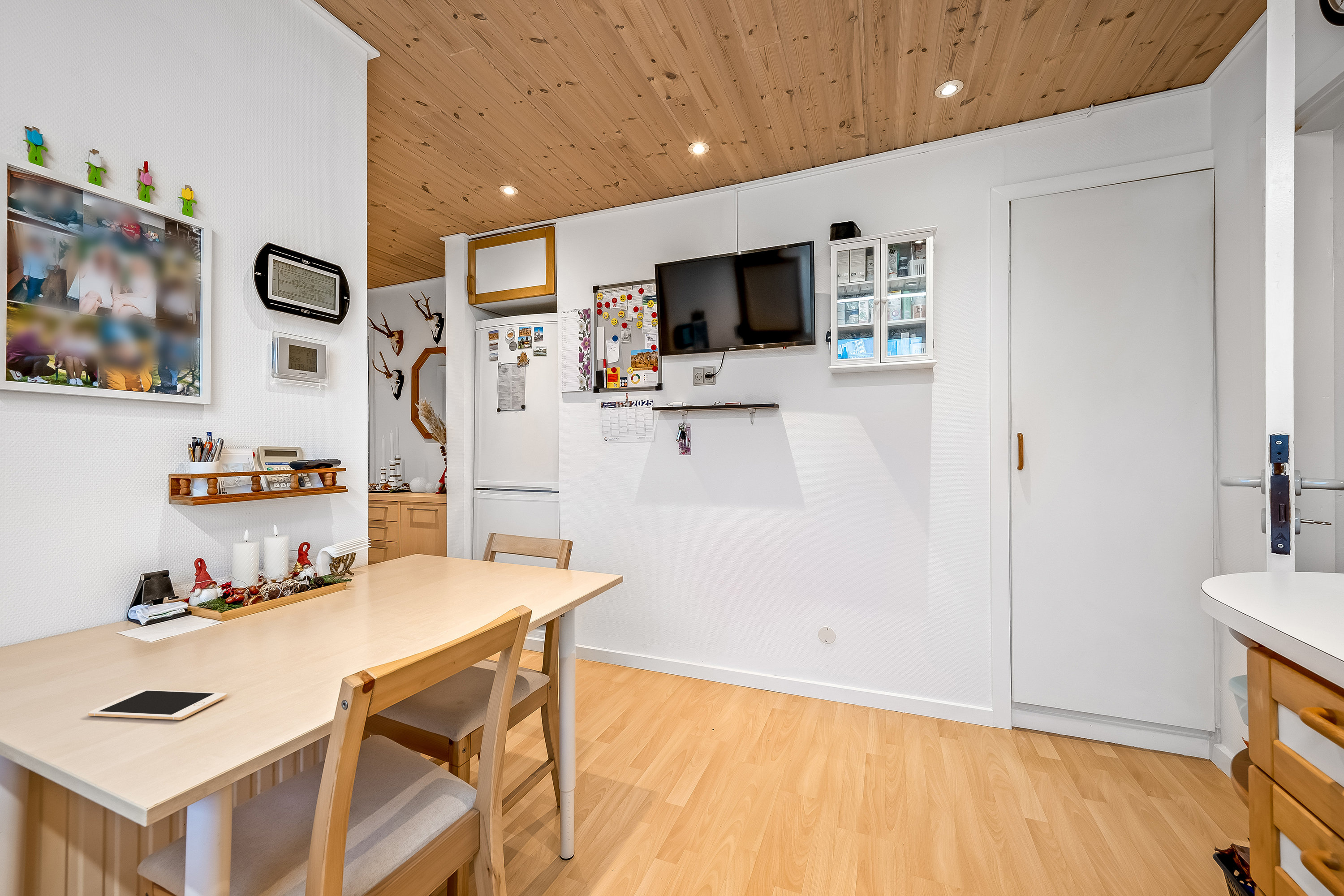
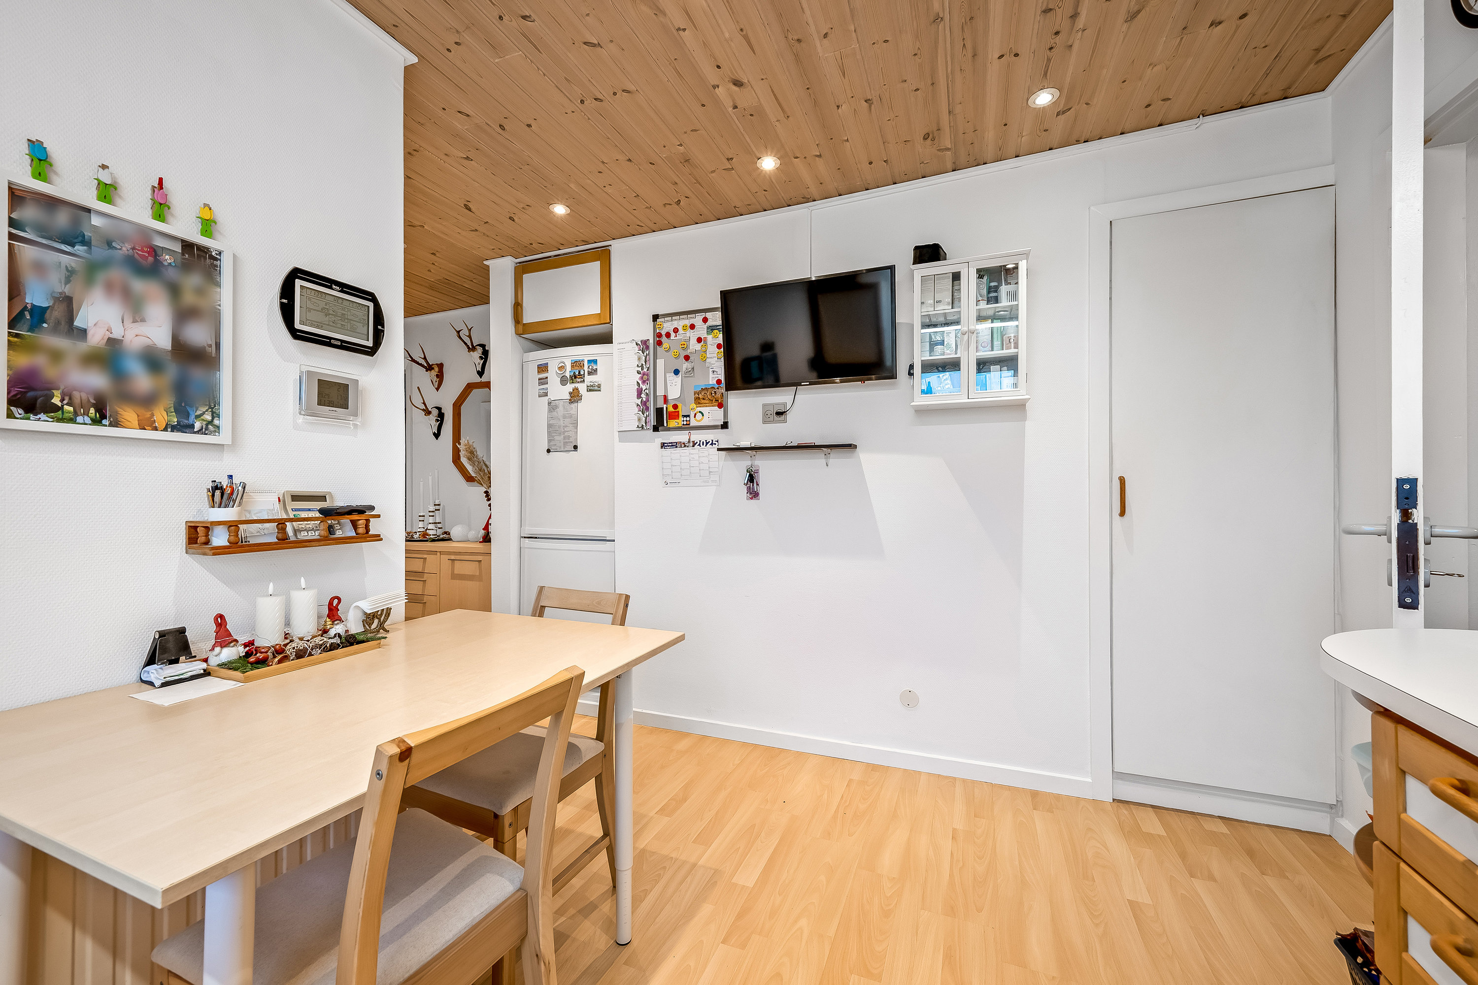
- cell phone (160, 704)
